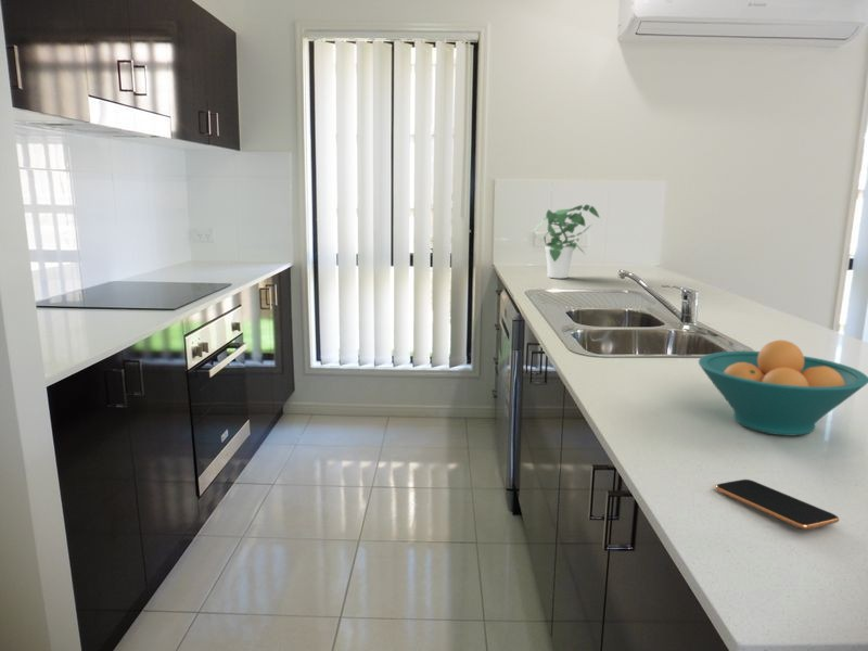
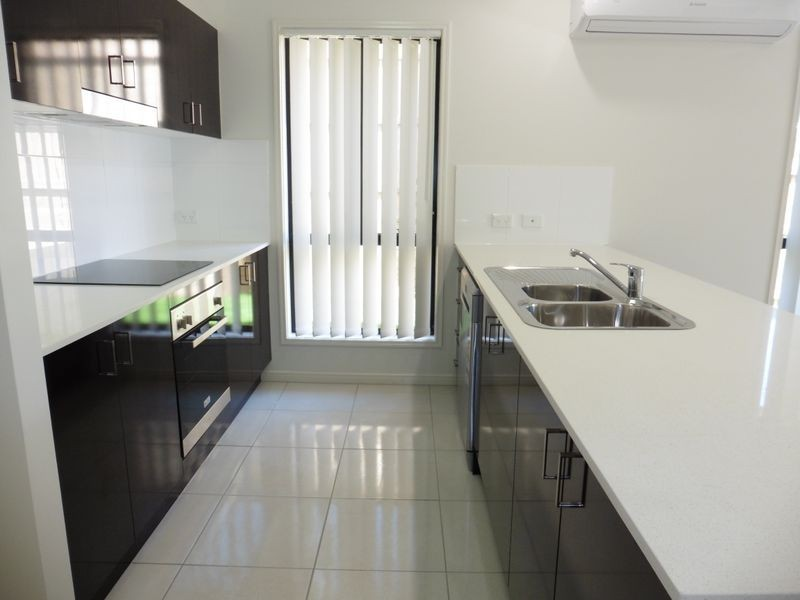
- smartphone (774, 501)
- potted plant (564, 241)
- fruit bowl (777, 383)
